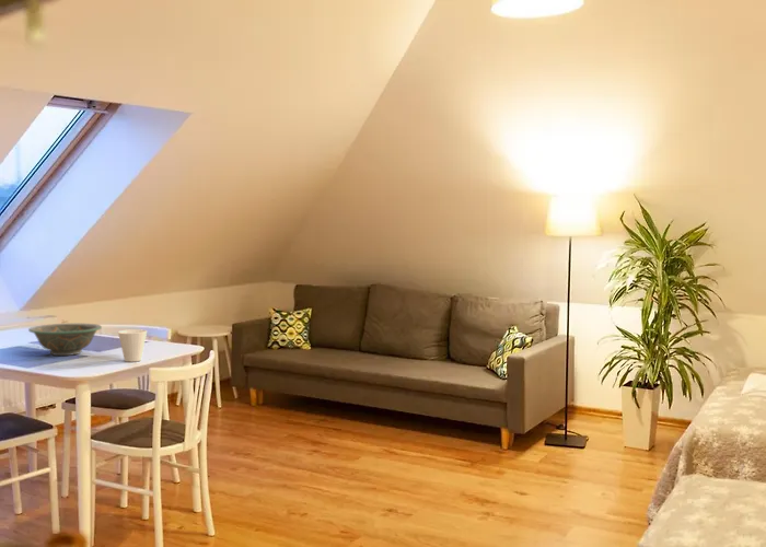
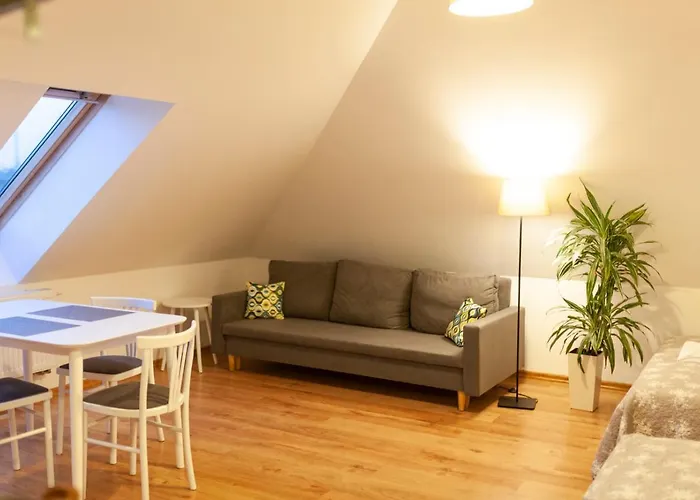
- cup (132, 346)
- decorative bowl (66, 340)
